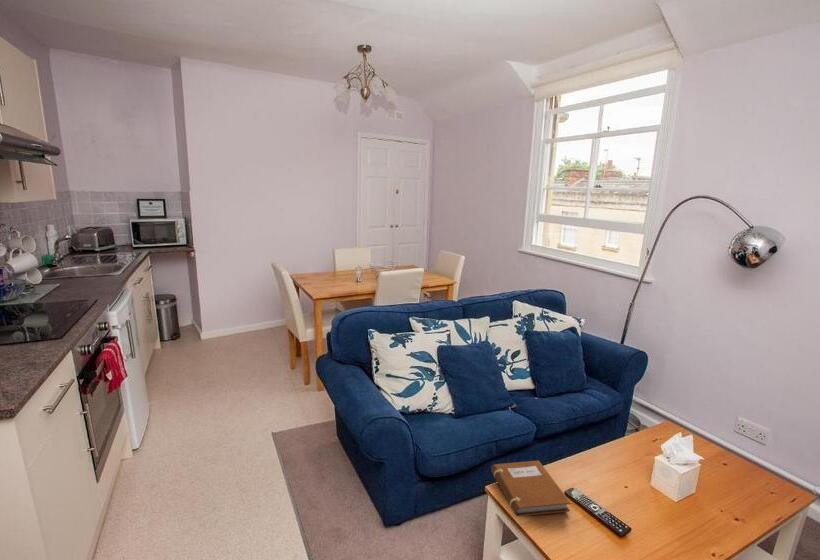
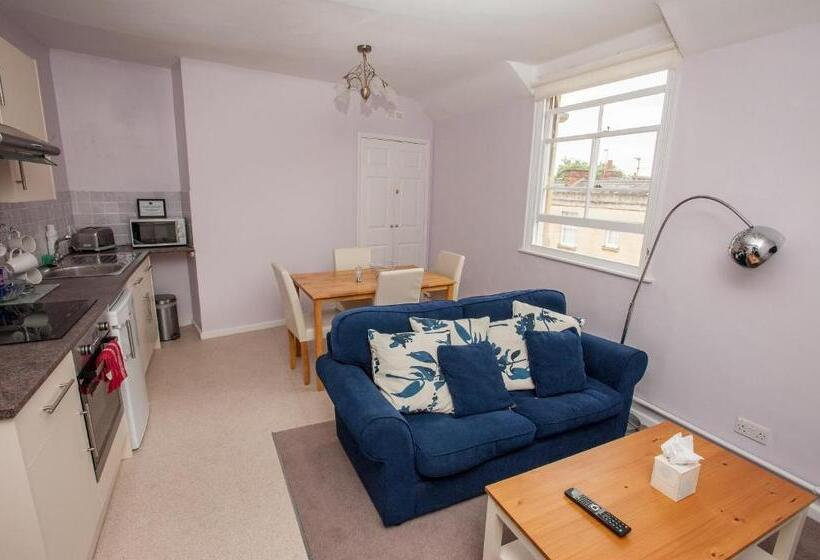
- notebook (526, 485)
